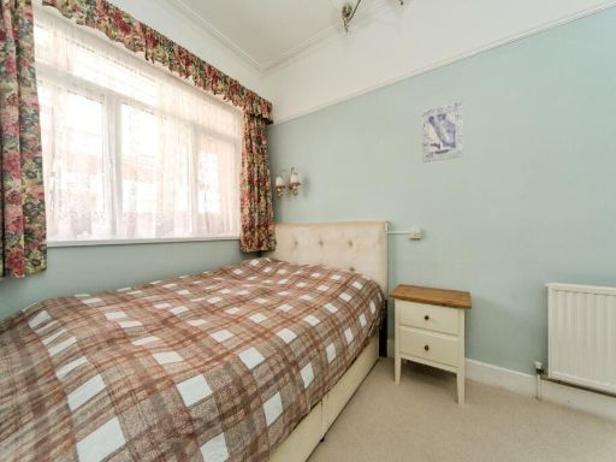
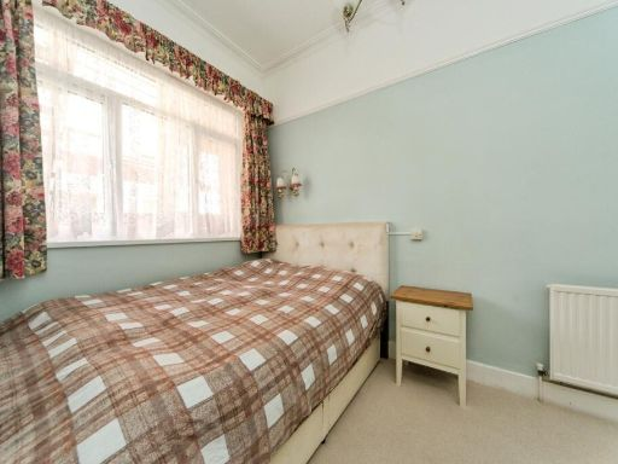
- wall art (442, 132)
